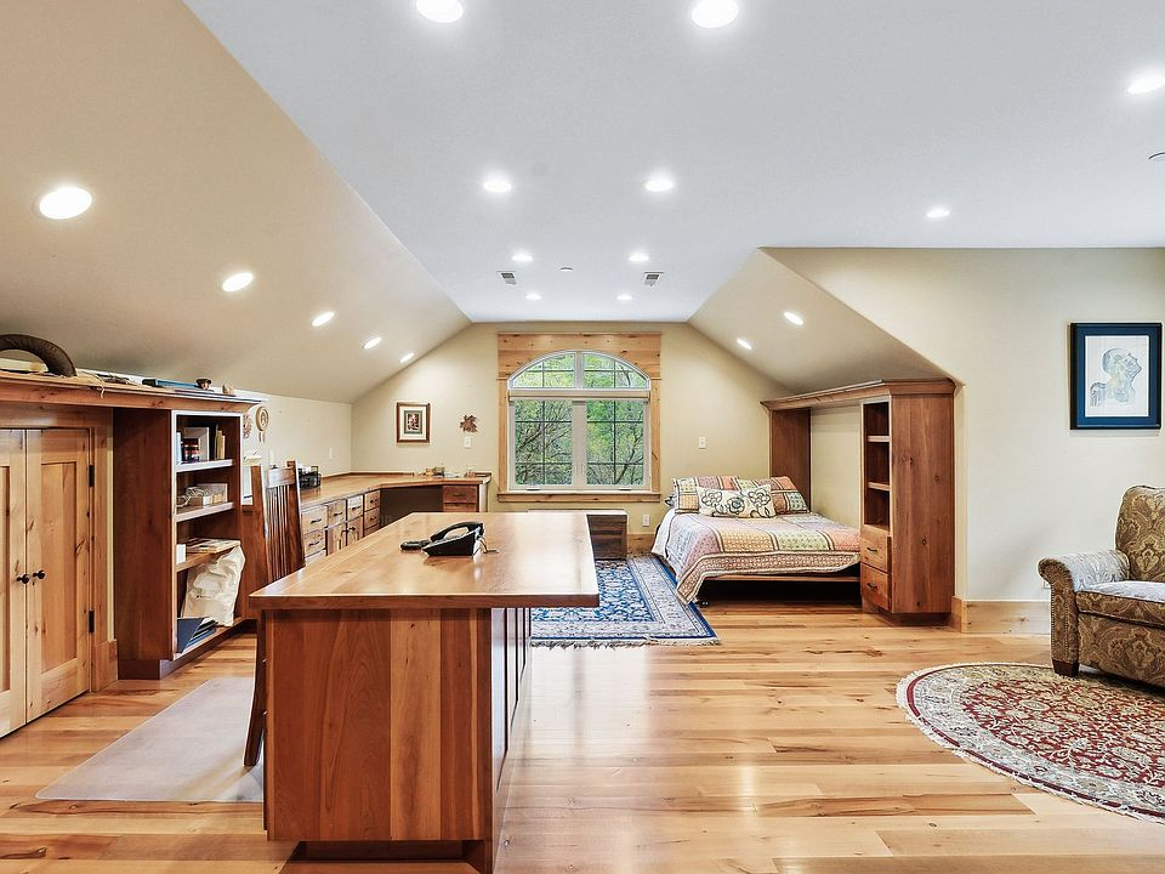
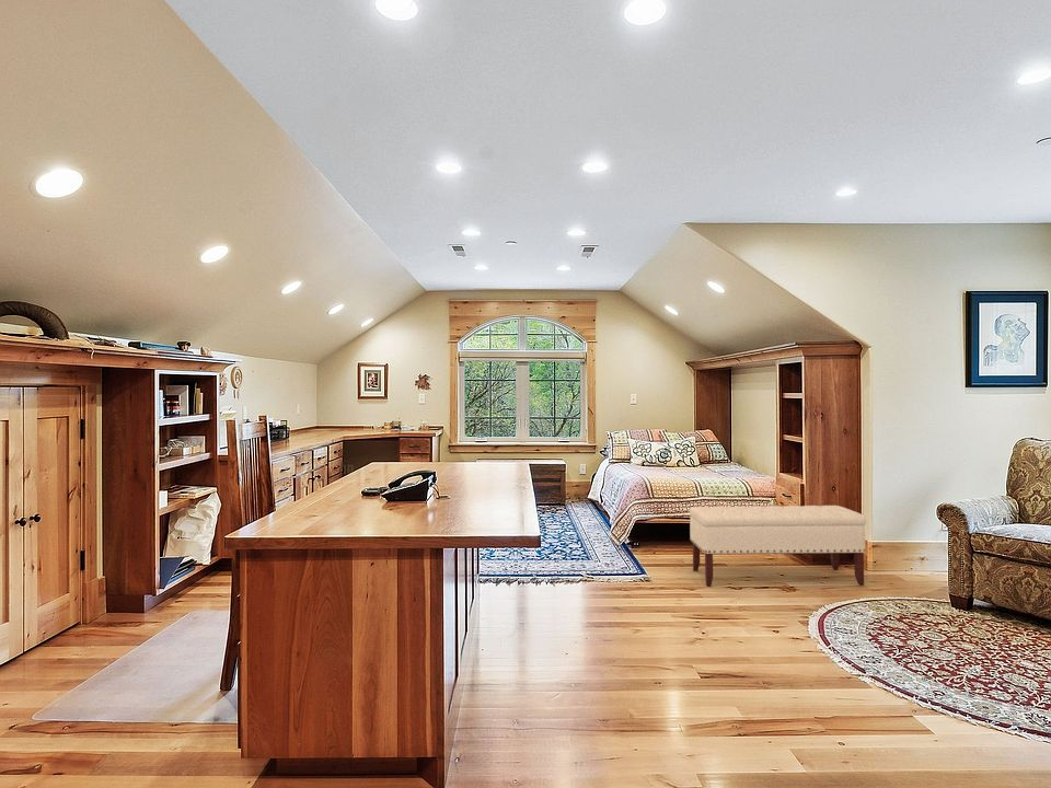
+ bench (773, 543)
